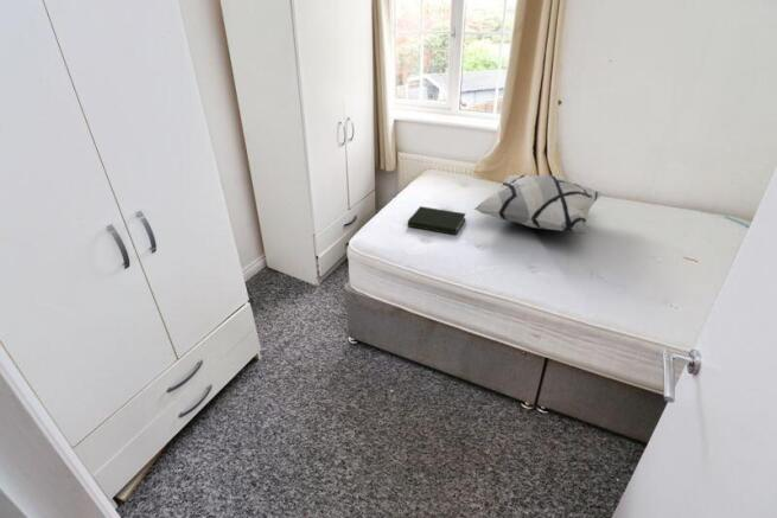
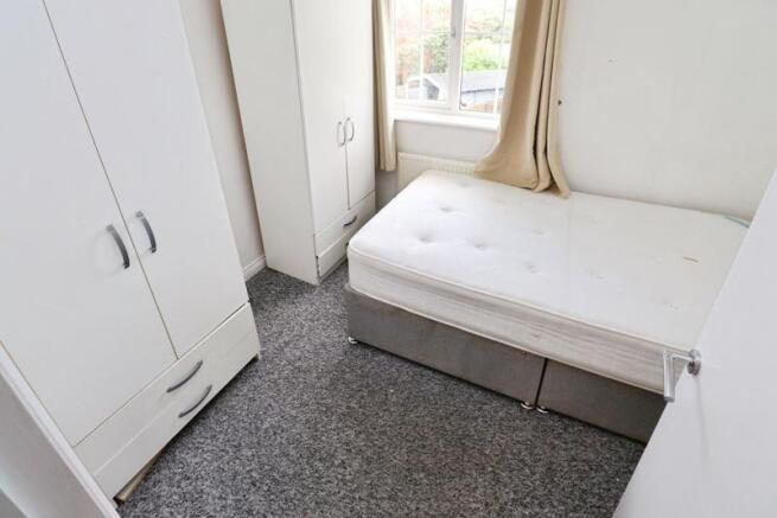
- decorative pillow (540, 202)
- book (437, 219)
